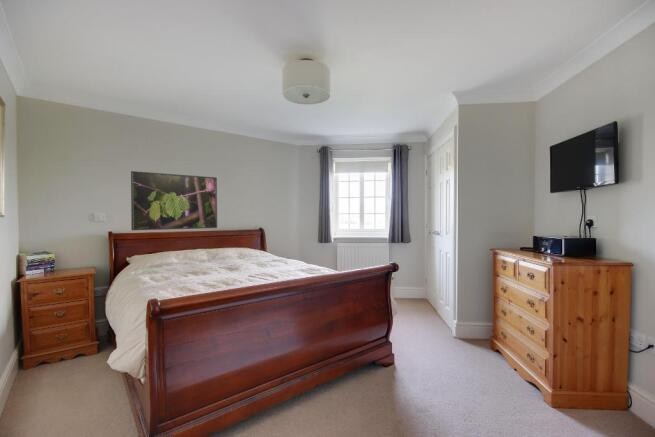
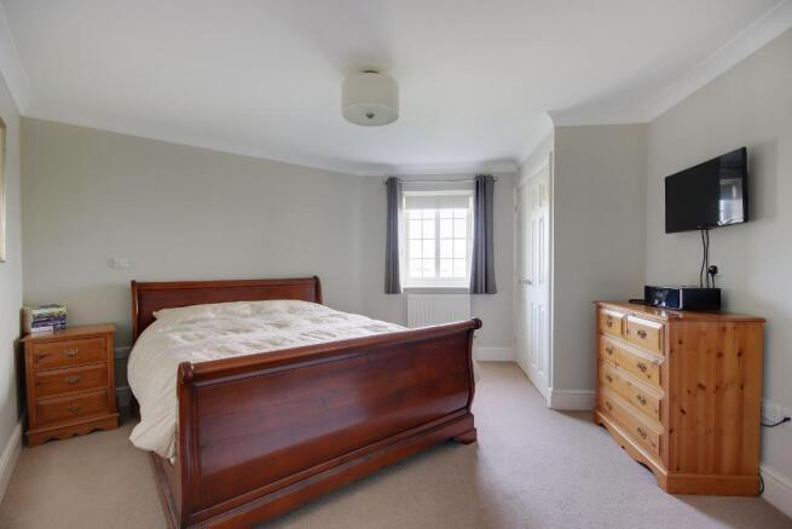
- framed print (177, 201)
